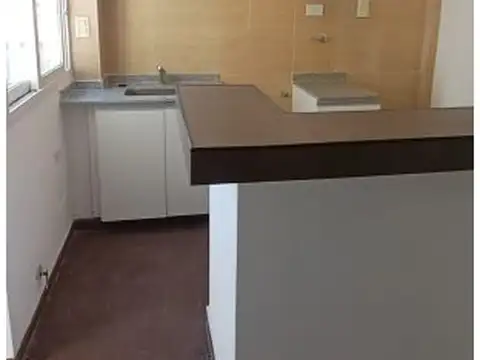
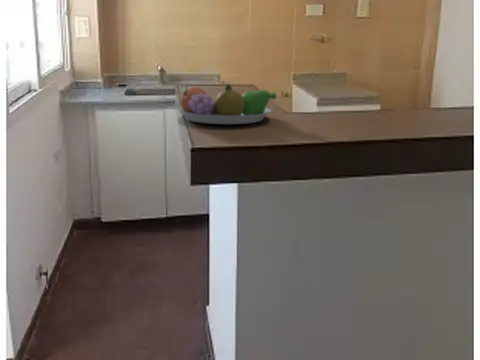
+ fruit bowl (227, 100)
